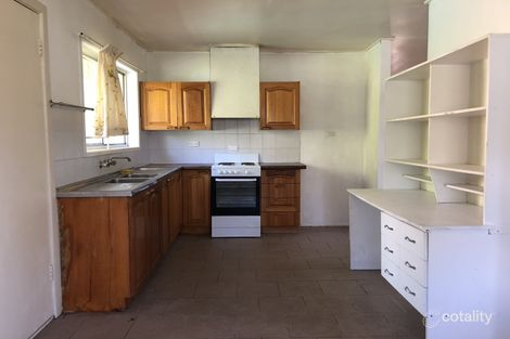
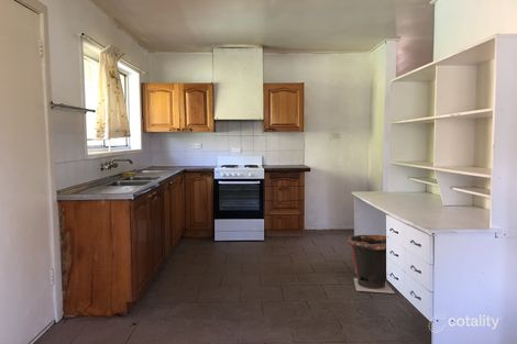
+ waste bin (370, 259)
